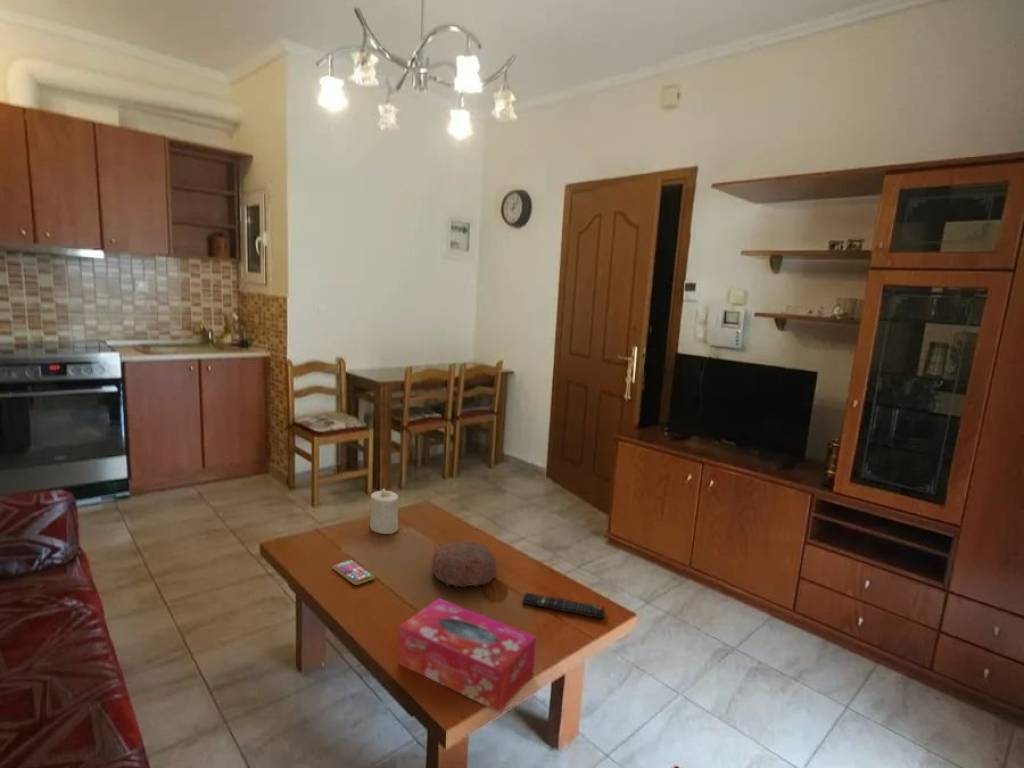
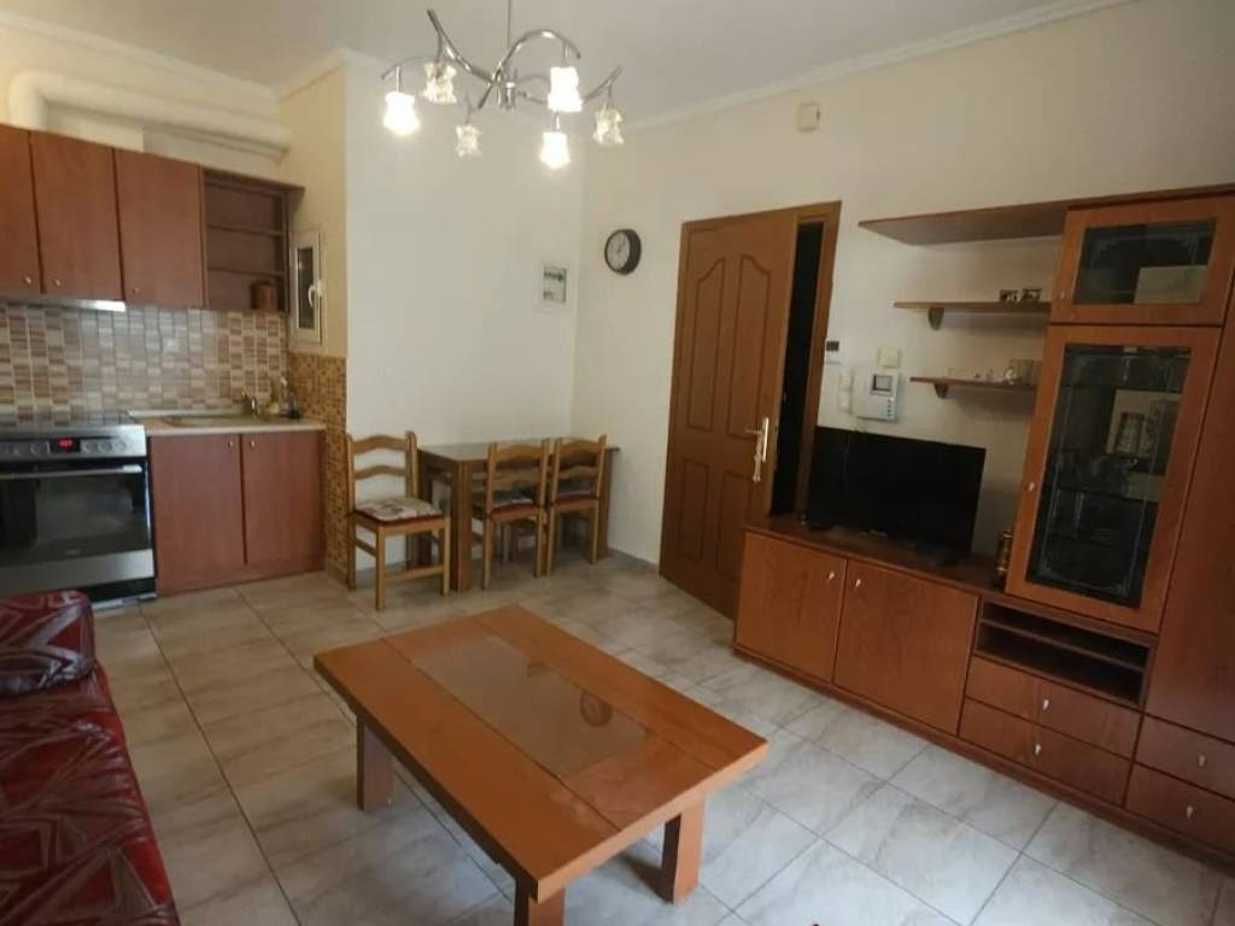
- remote control (563, 606)
- candle (385, 508)
- tissue box (466, 650)
- smartphone (353, 571)
- decorative bowl (464, 561)
